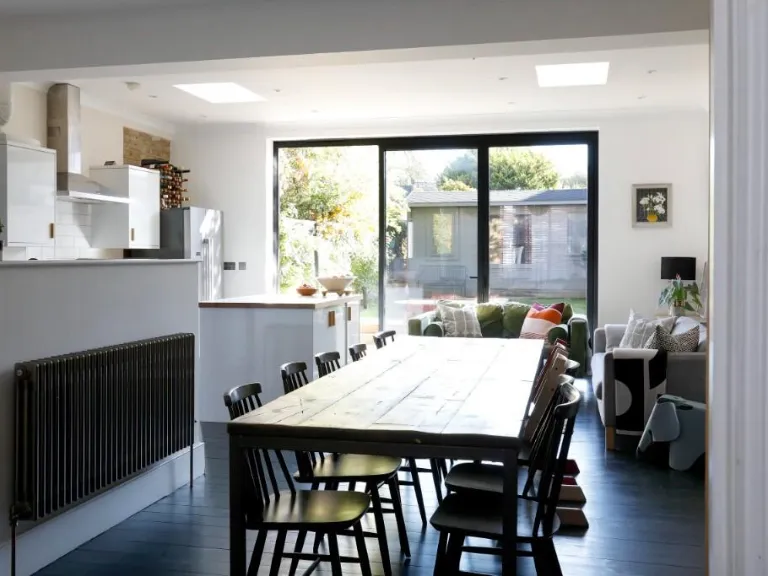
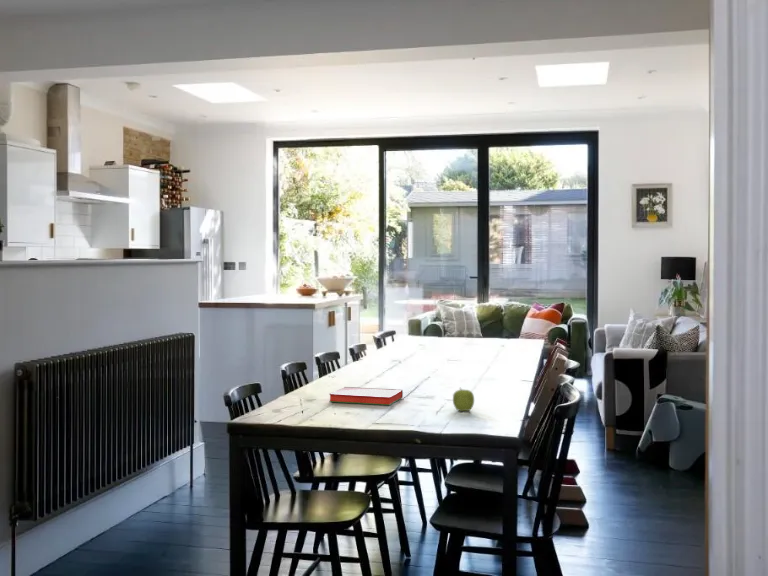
+ fruit (463, 399)
+ hardback book (366, 395)
